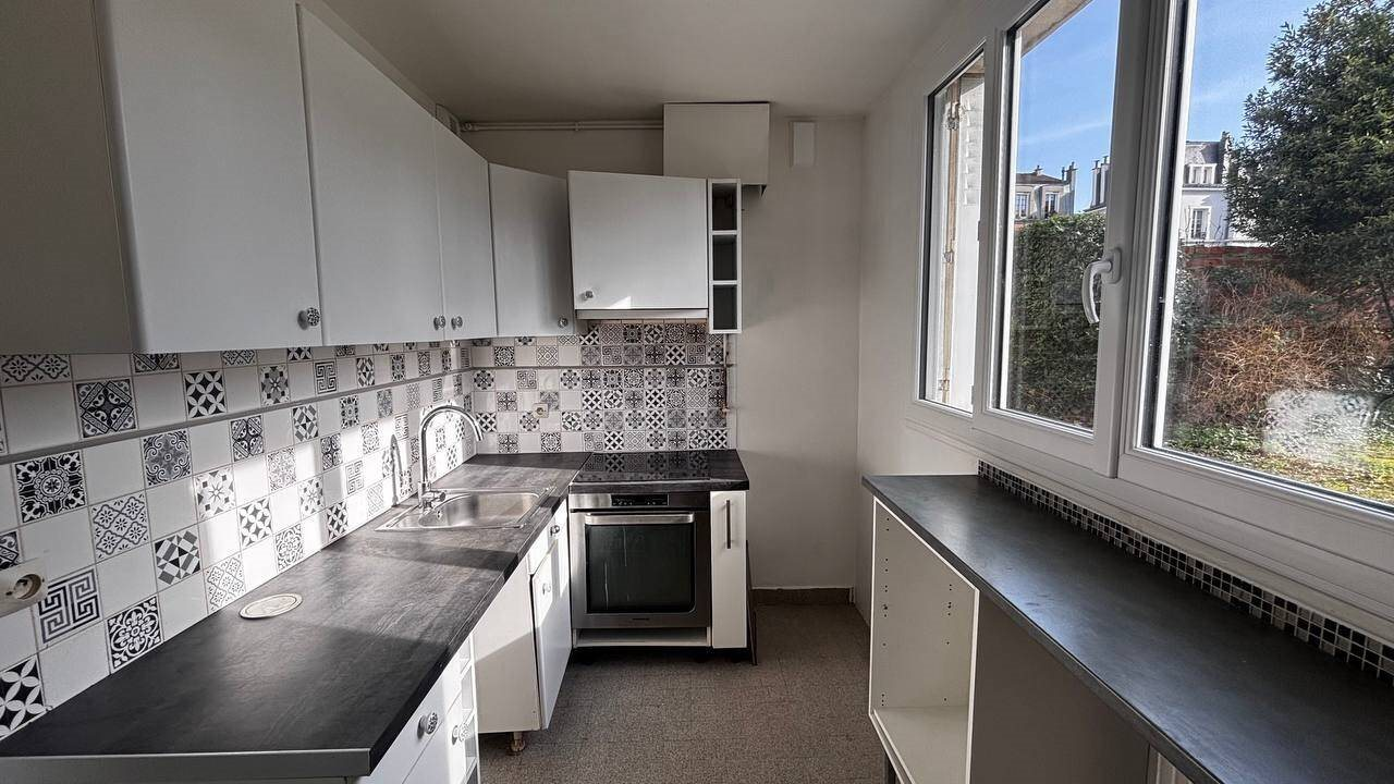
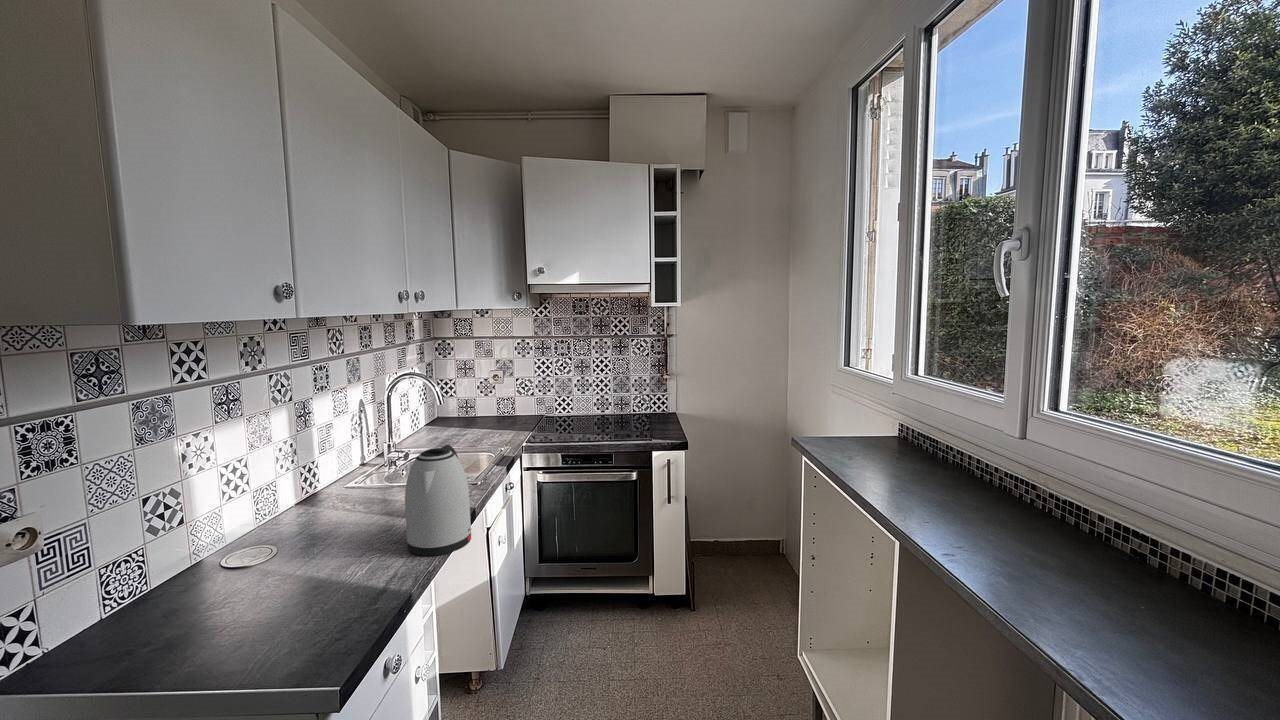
+ kettle (442, 492)
